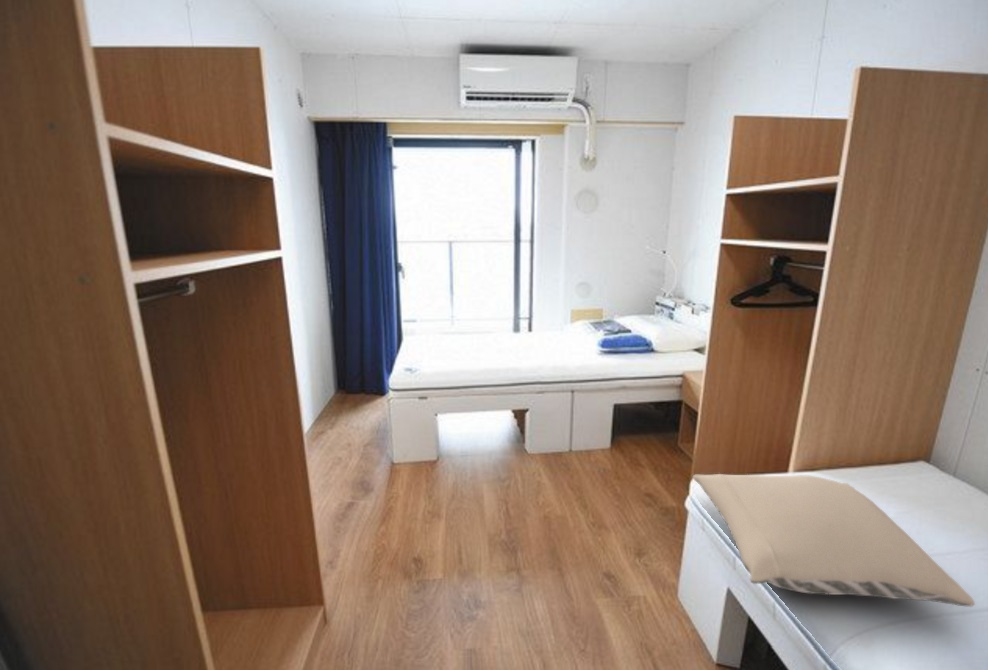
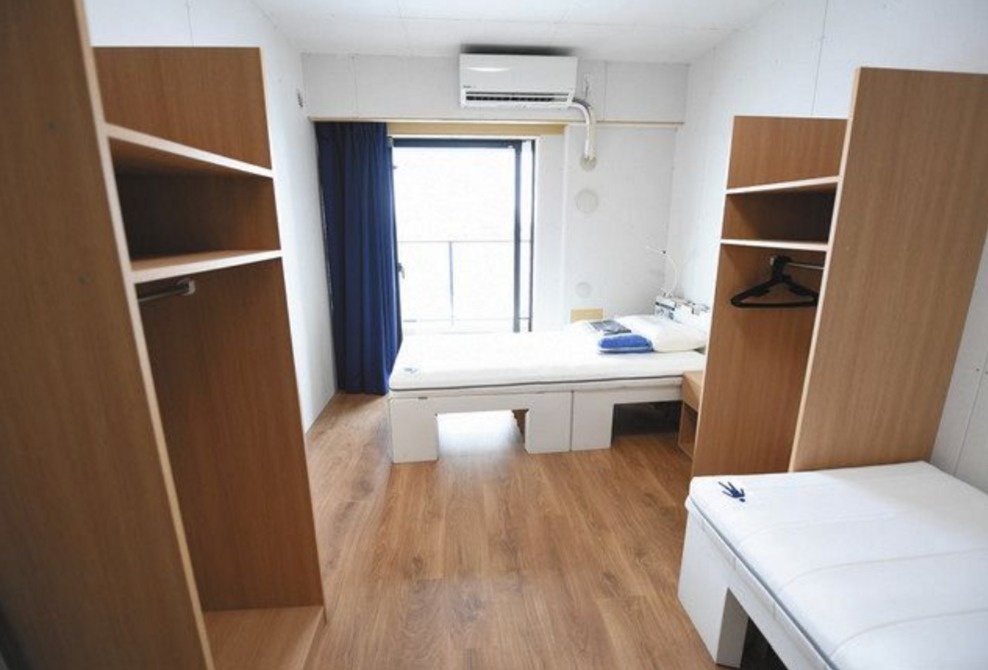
- pillow (805, 527)
